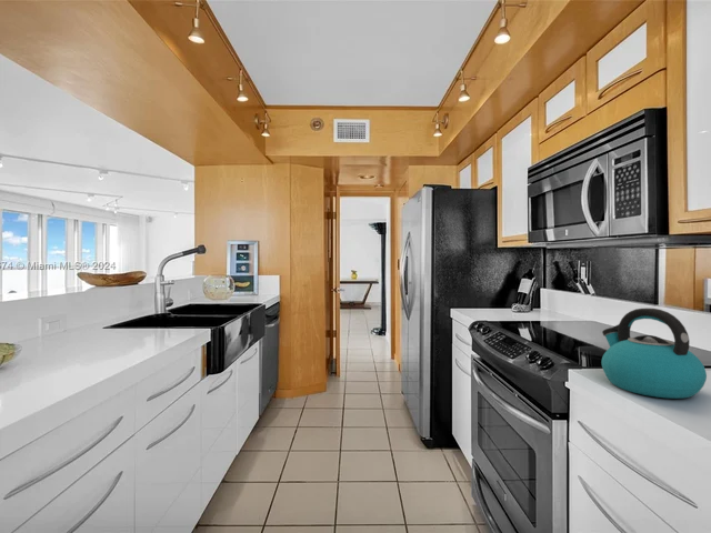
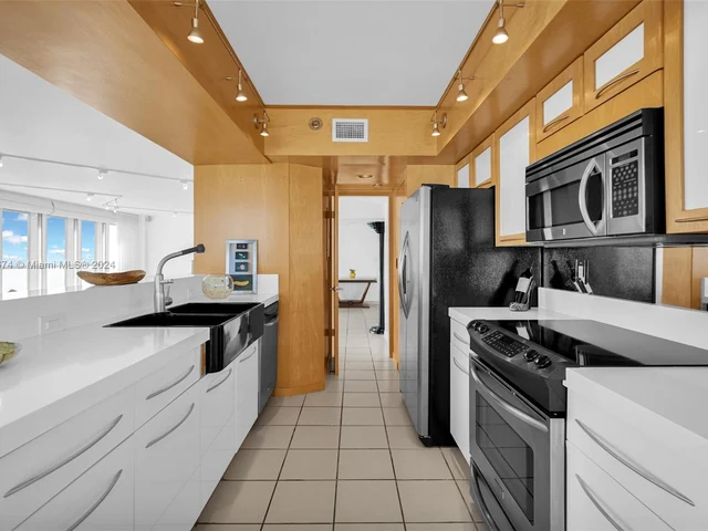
- kettle (644, 346)
